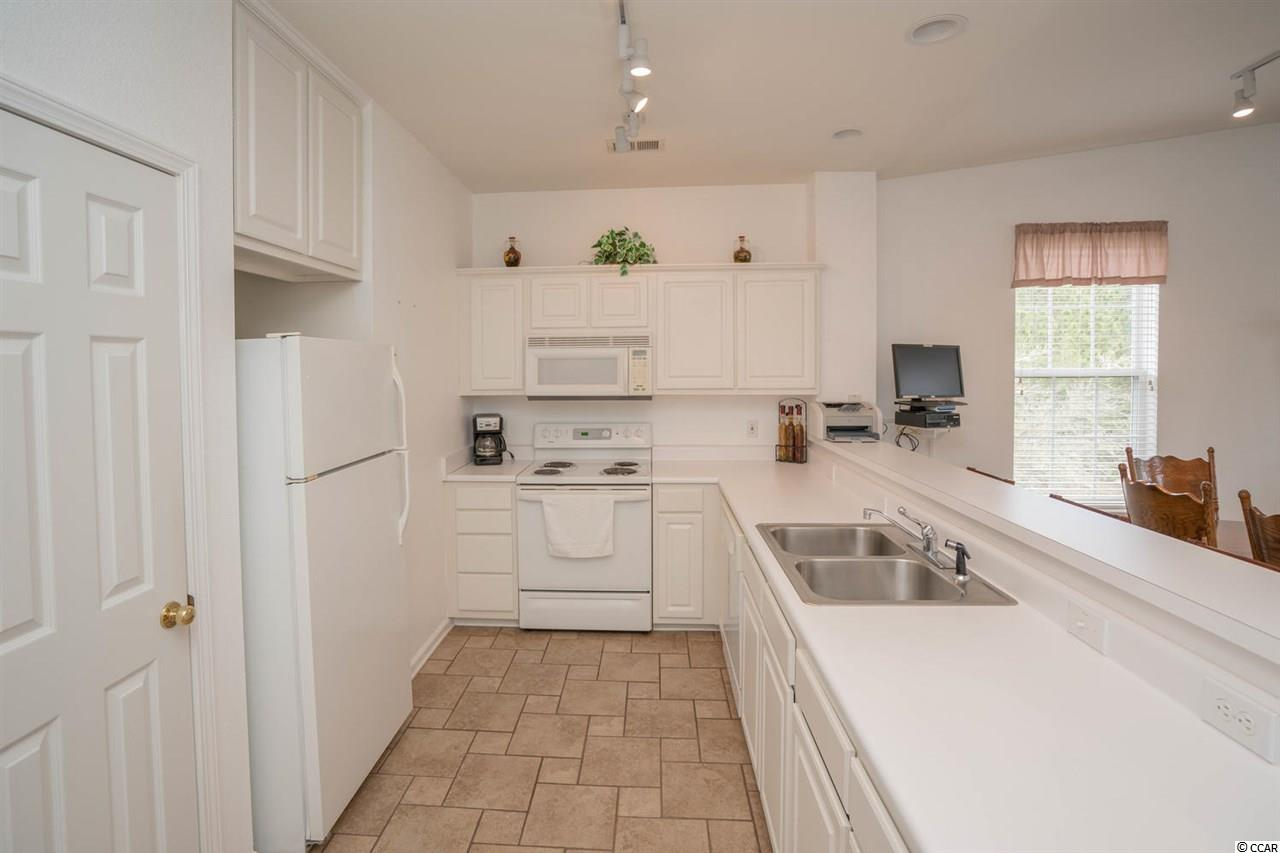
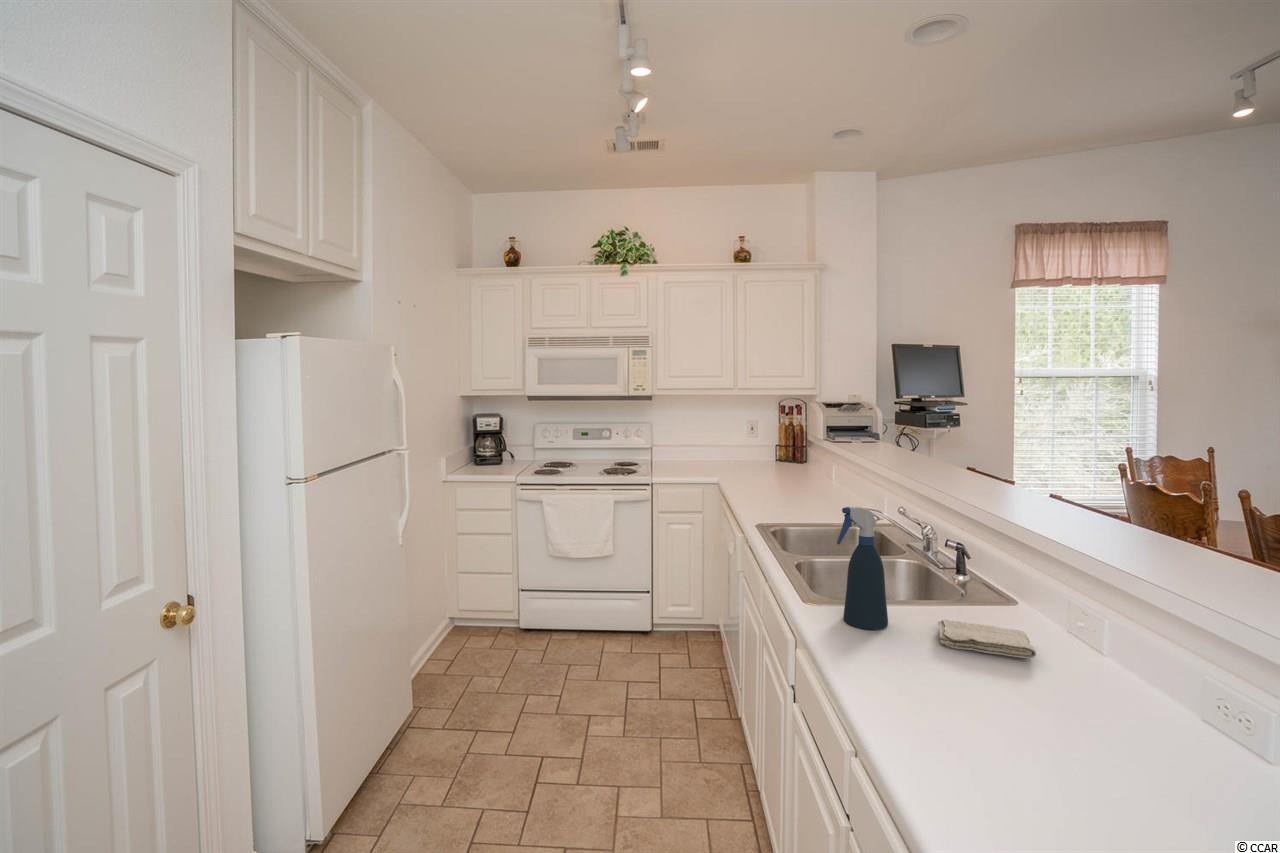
+ washcloth (983, 637)
+ spray bottle (865, 564)
